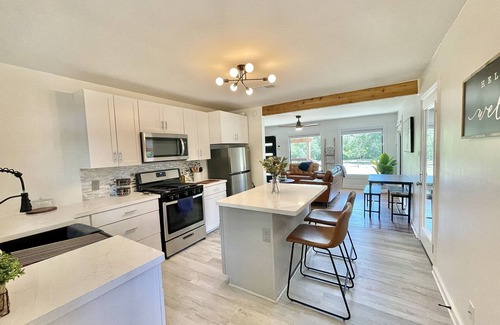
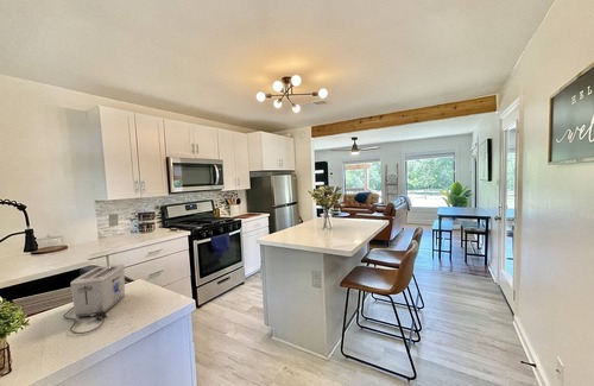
+ toaster (89, 296)
